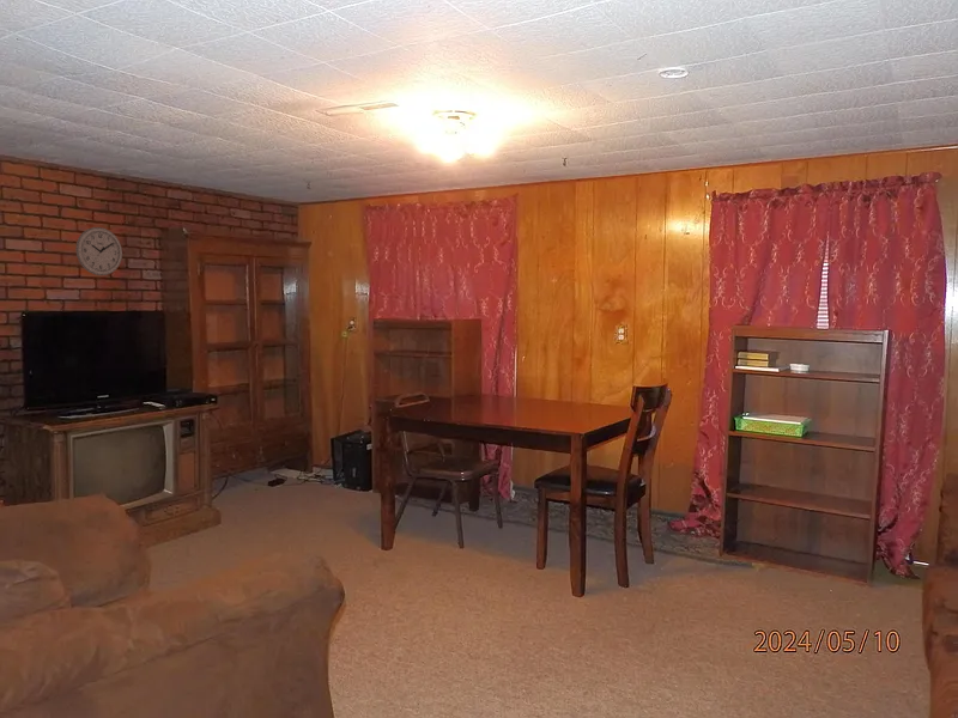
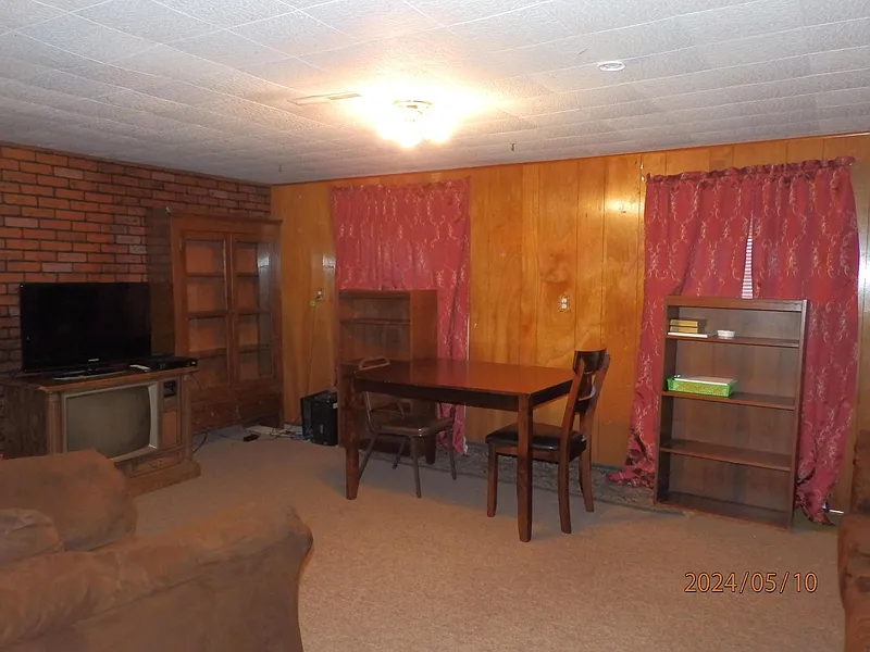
- wall clock (99, 251)
